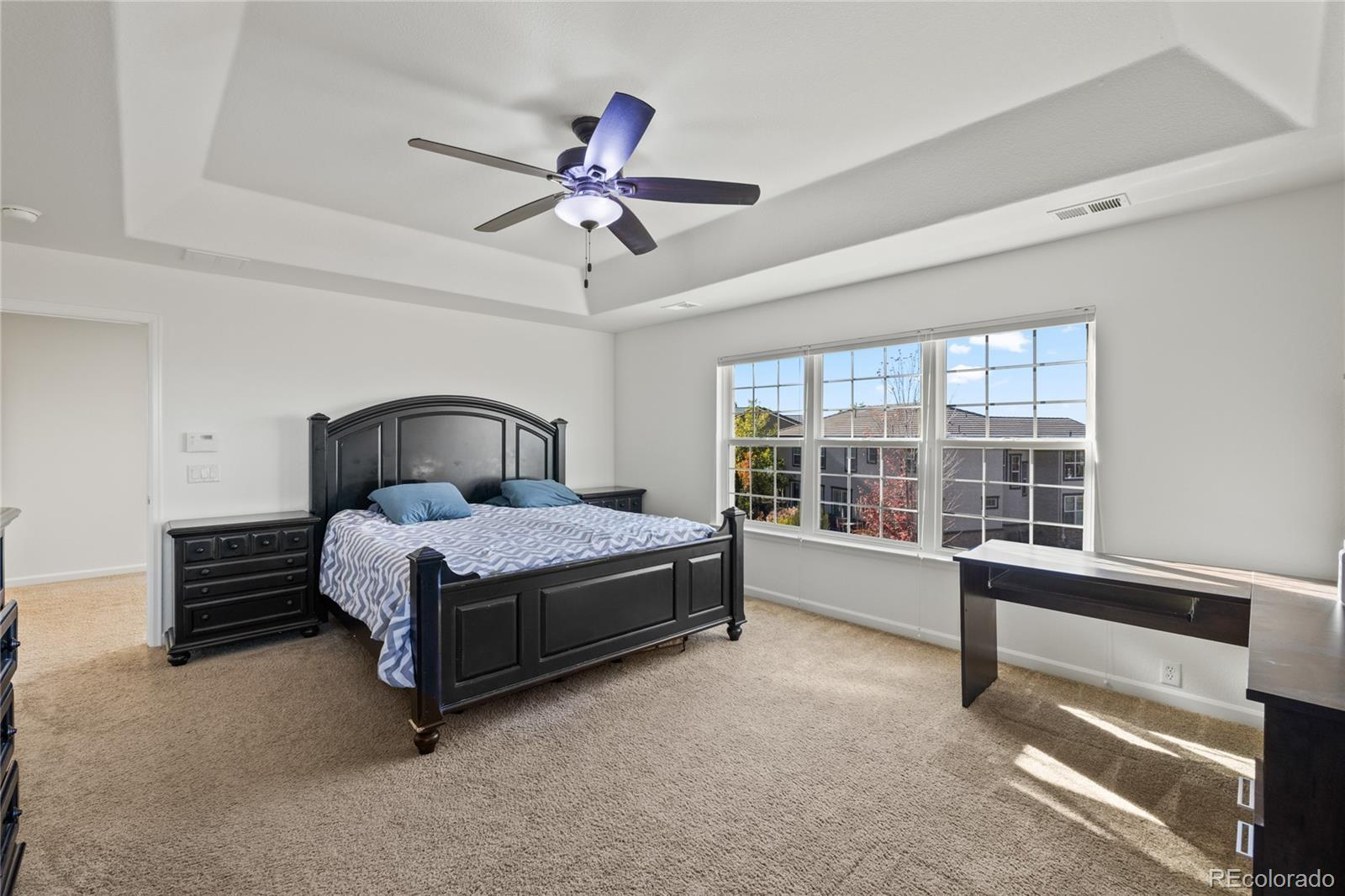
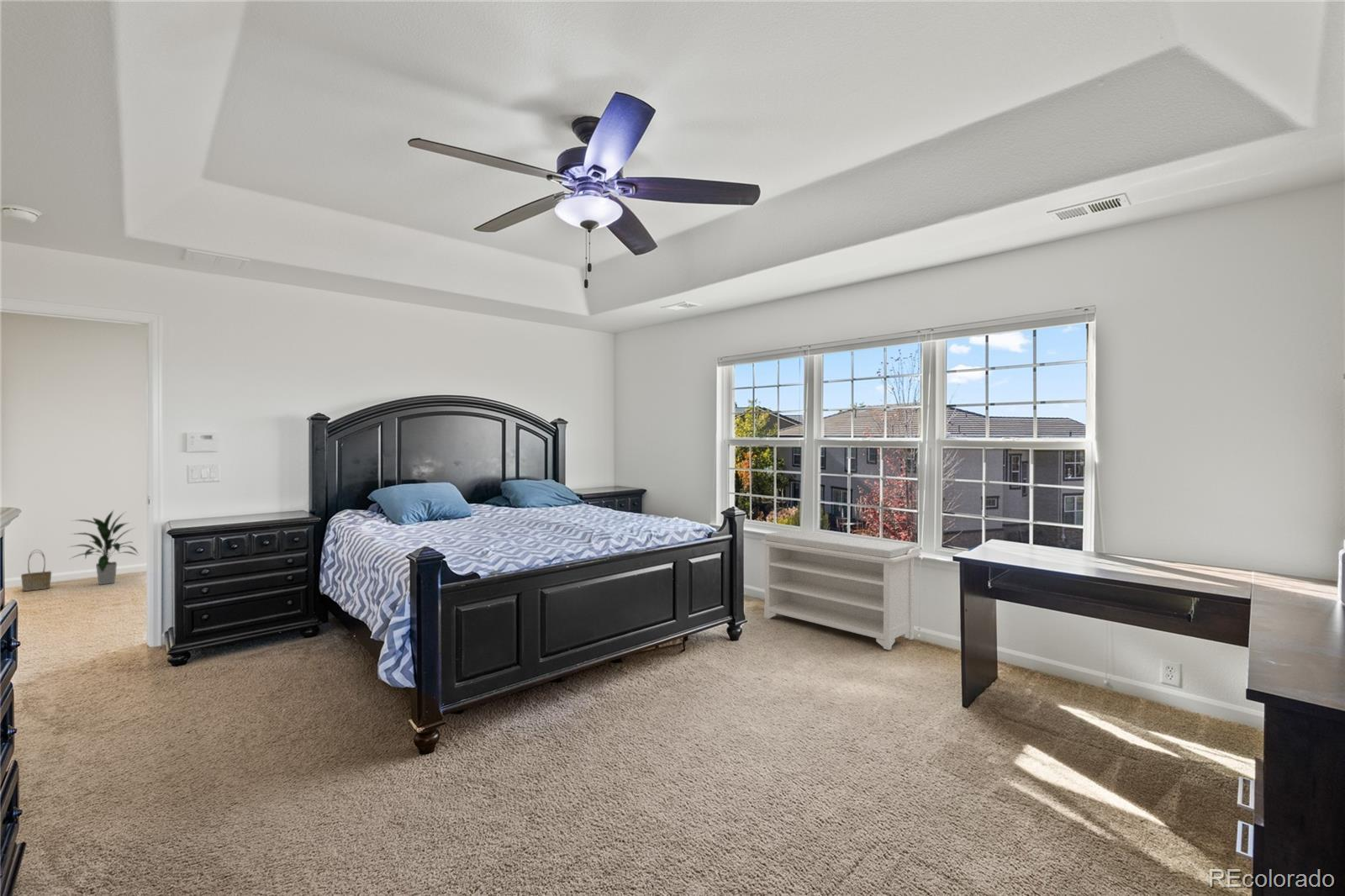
+ basket (36, 572)
+ indoor plant (104, 546)
+ bench (835, 582)
